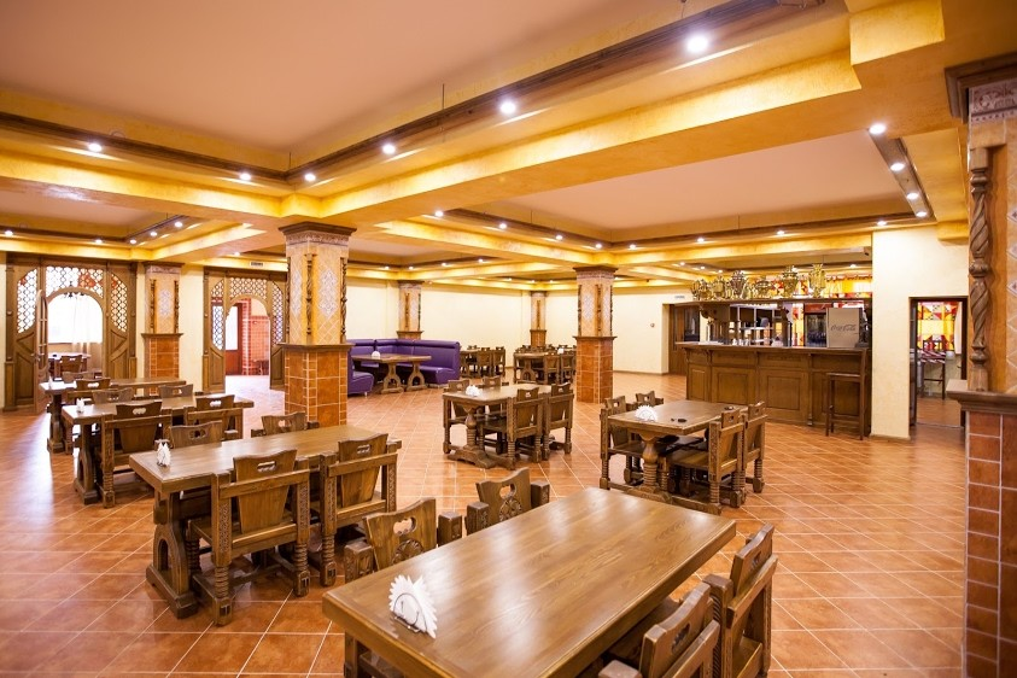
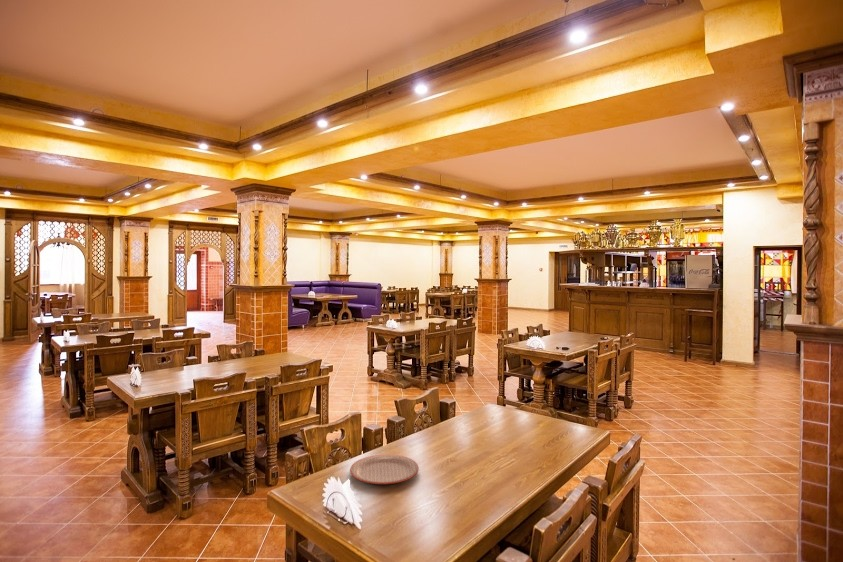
+ plate (384, 470)
